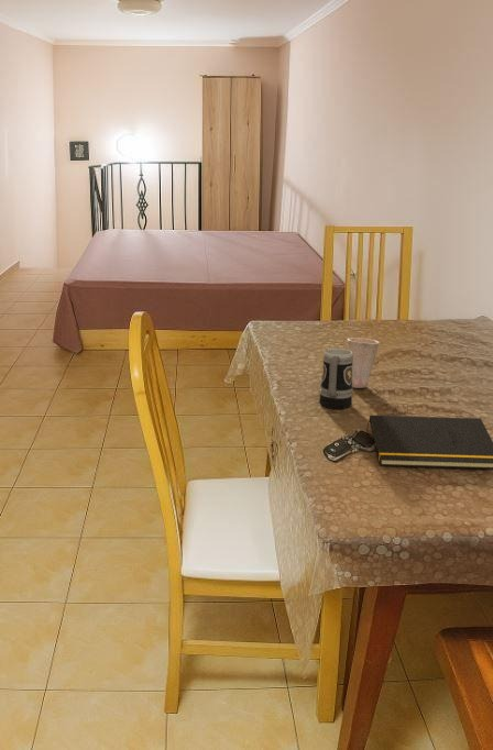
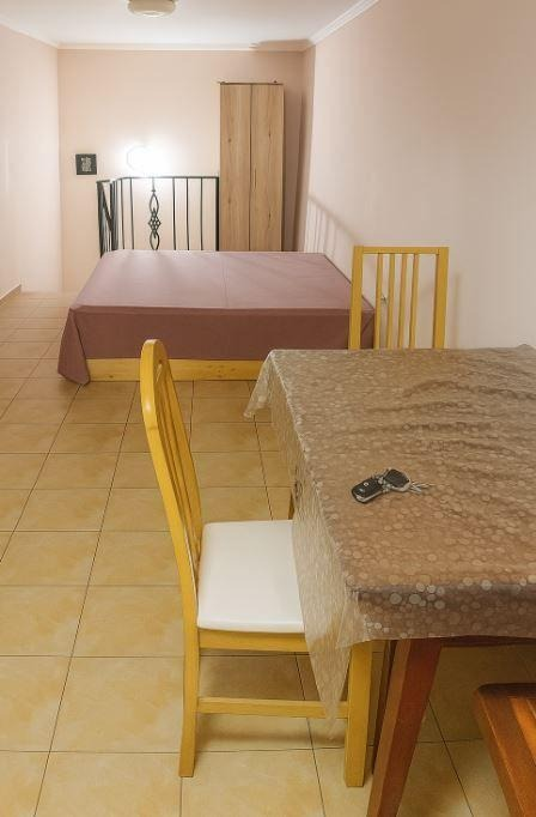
- mug (335, 378)
- cup (362, 362)
- notepad (432, 440)
